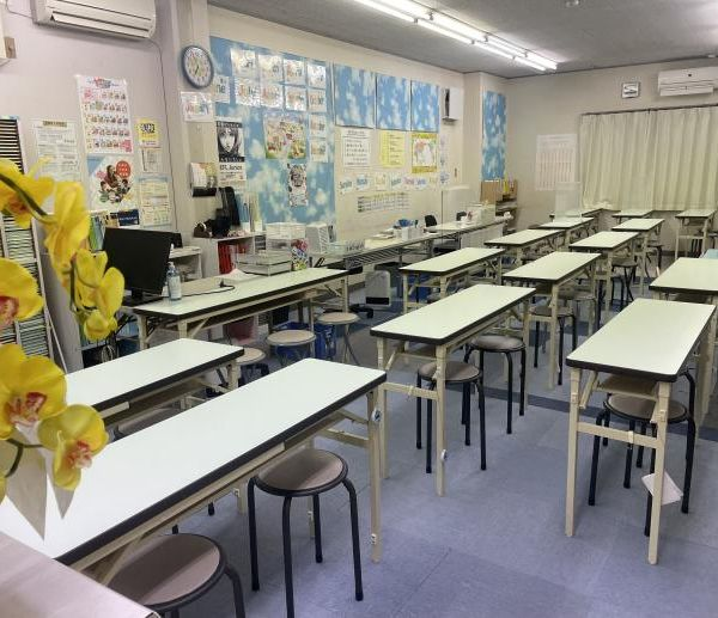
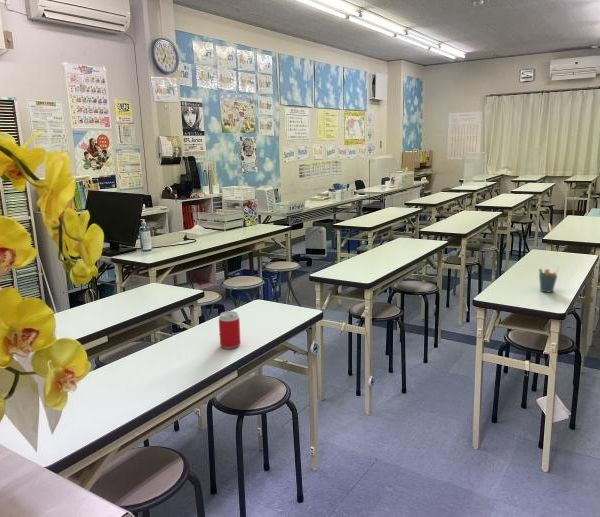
+ pen holder (547, 278)
+ beverage can (229, 329)
